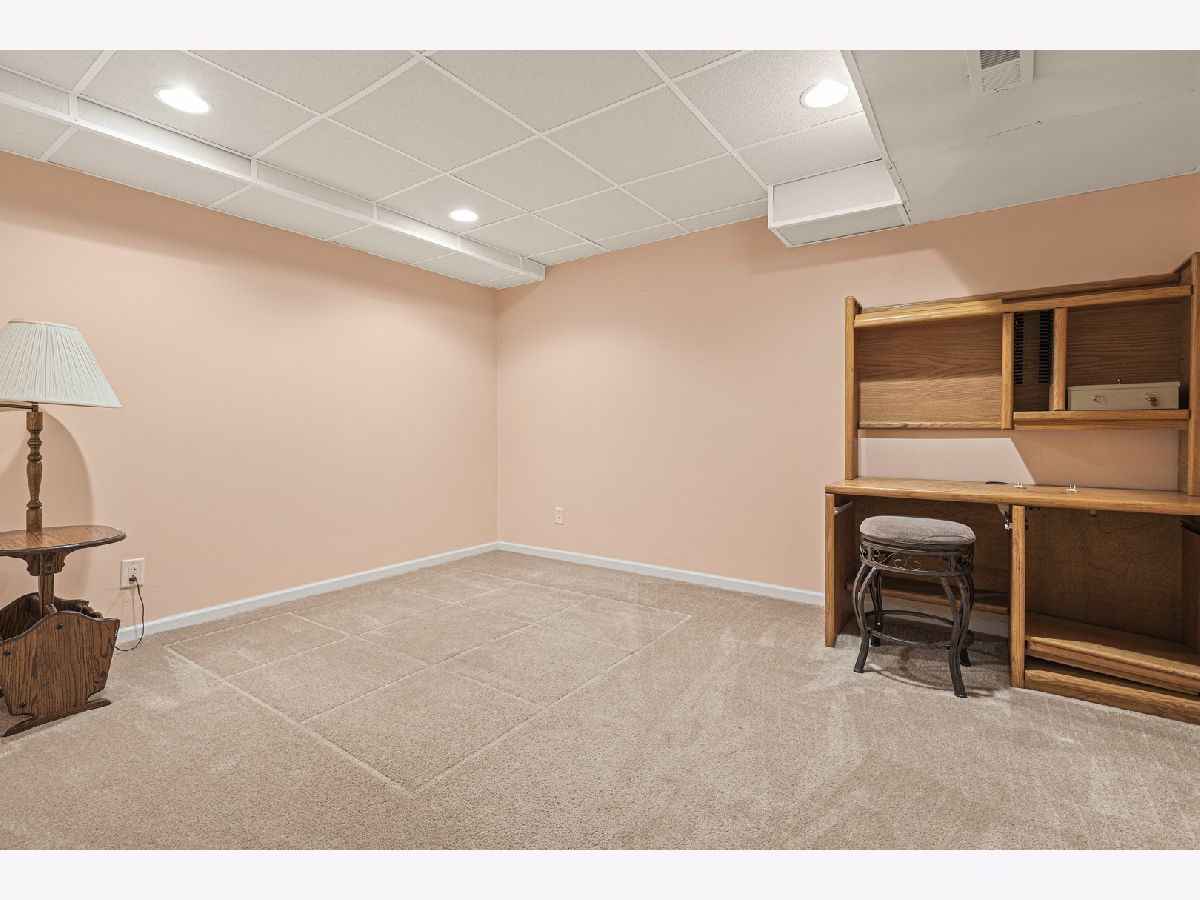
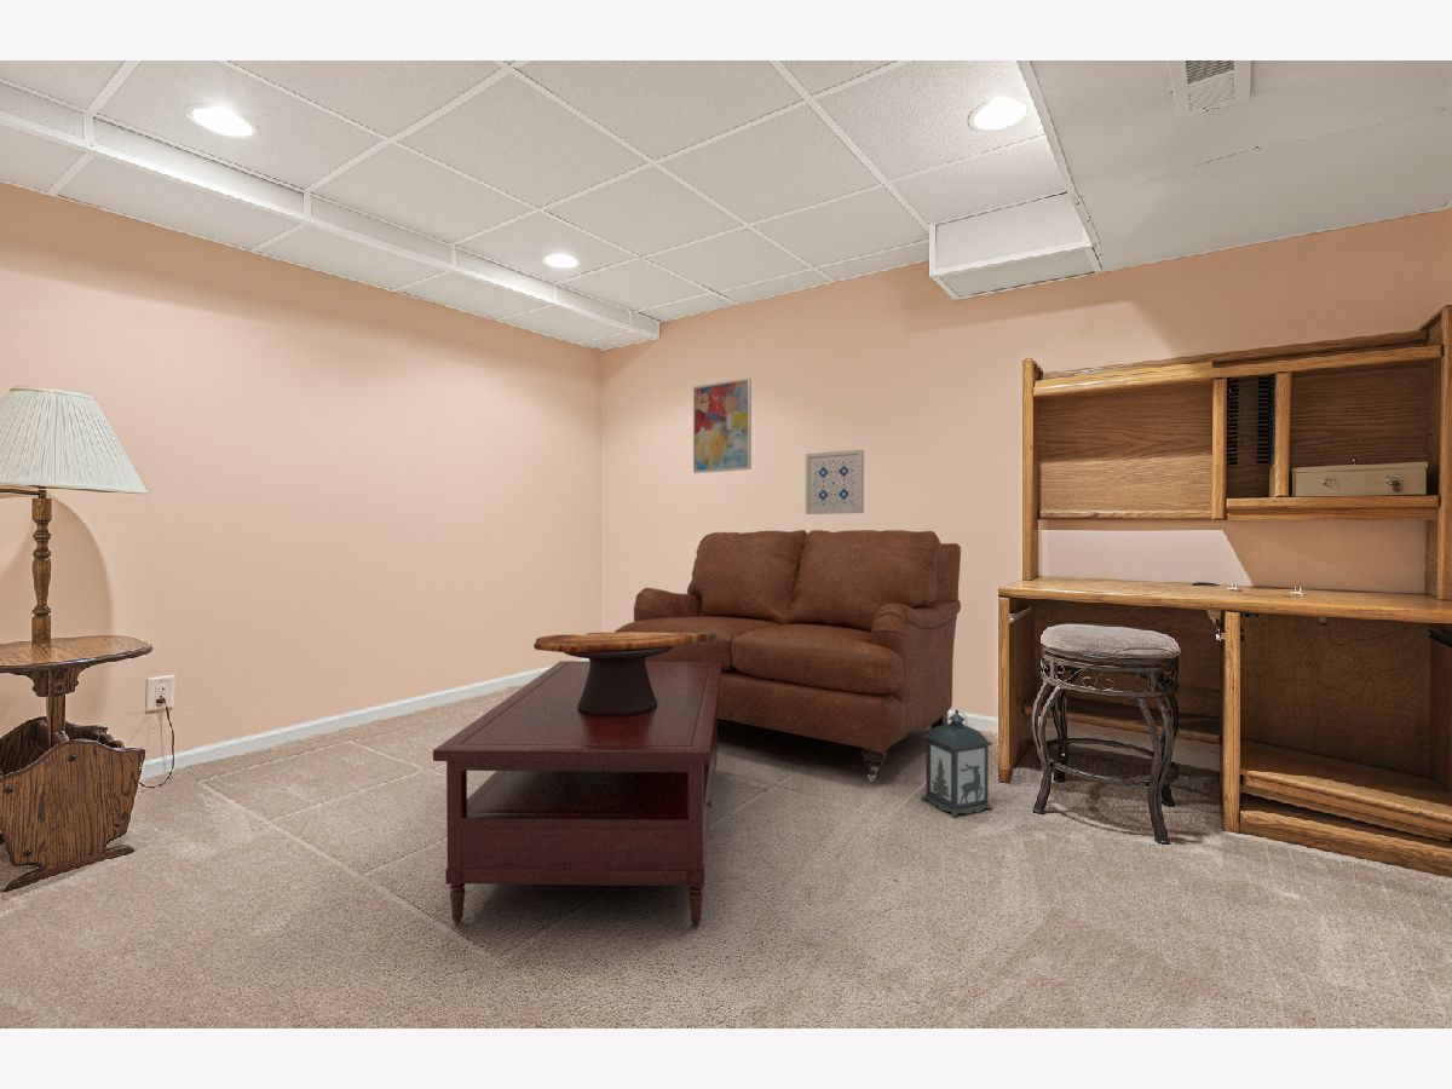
+ coffee table (615, 762)
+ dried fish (626, 670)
+ sofa (789, 628)
+ wall art (721, 426)
+ lantern (956, 756)
+ wall art (834, 483)
